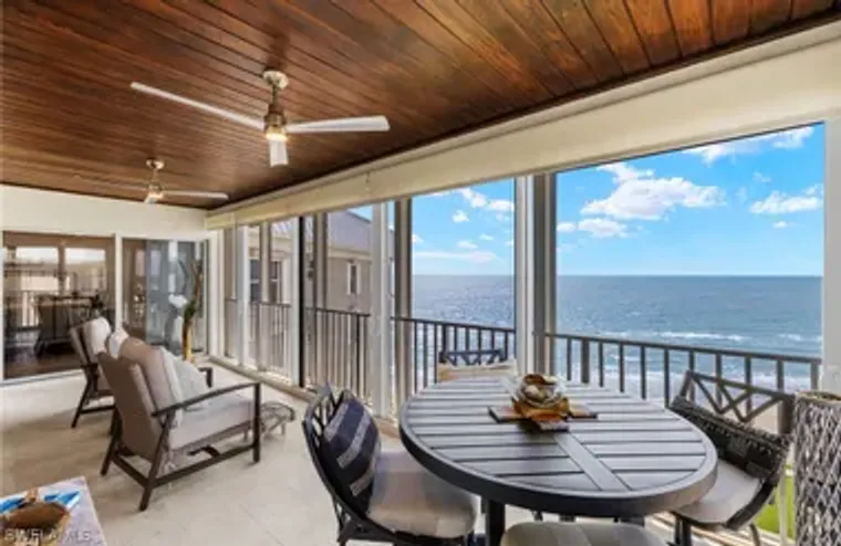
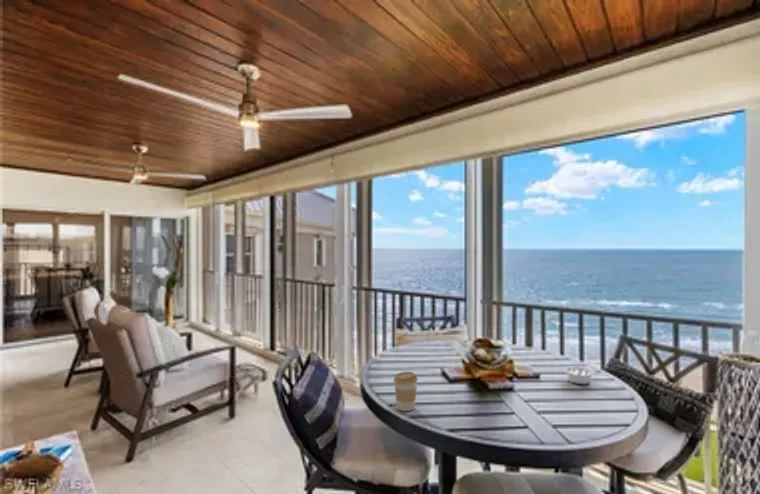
+ coffee cup (405, 390)
+ legume (578, 375)
